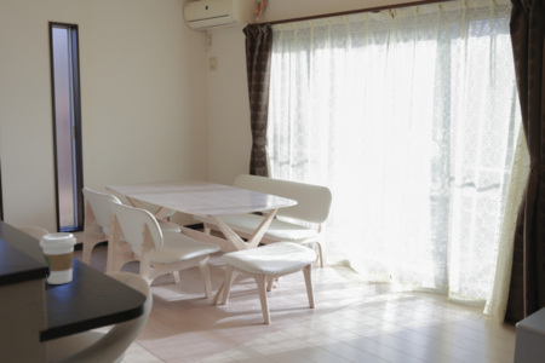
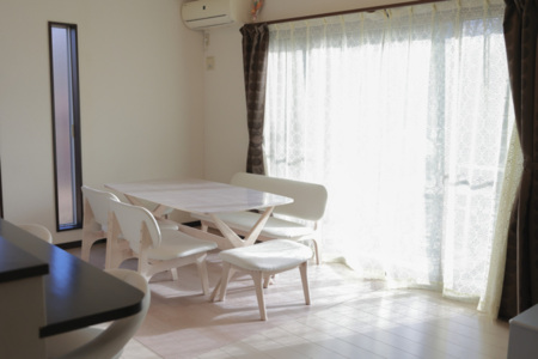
- coffee cup (58, 258)
